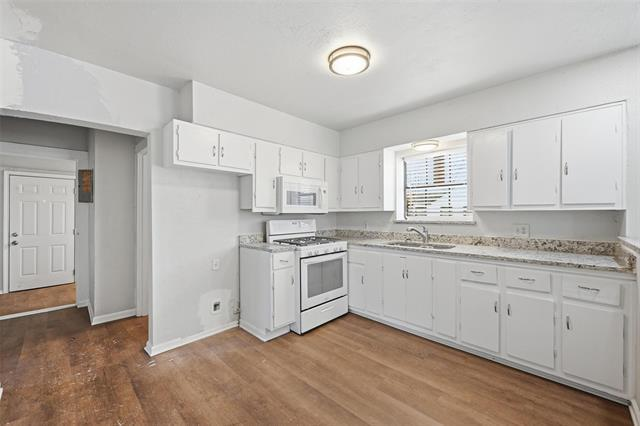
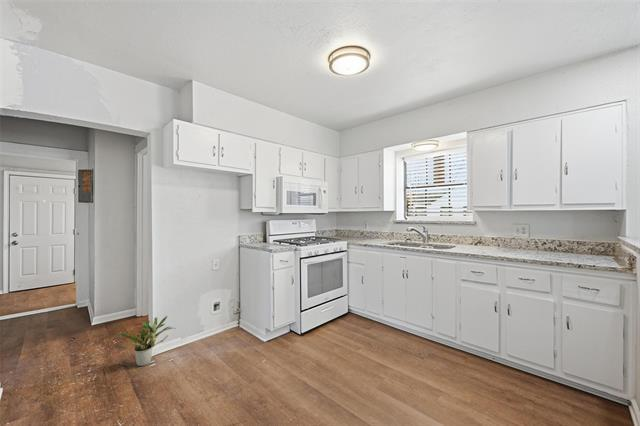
+ potted plant (148, 342)
